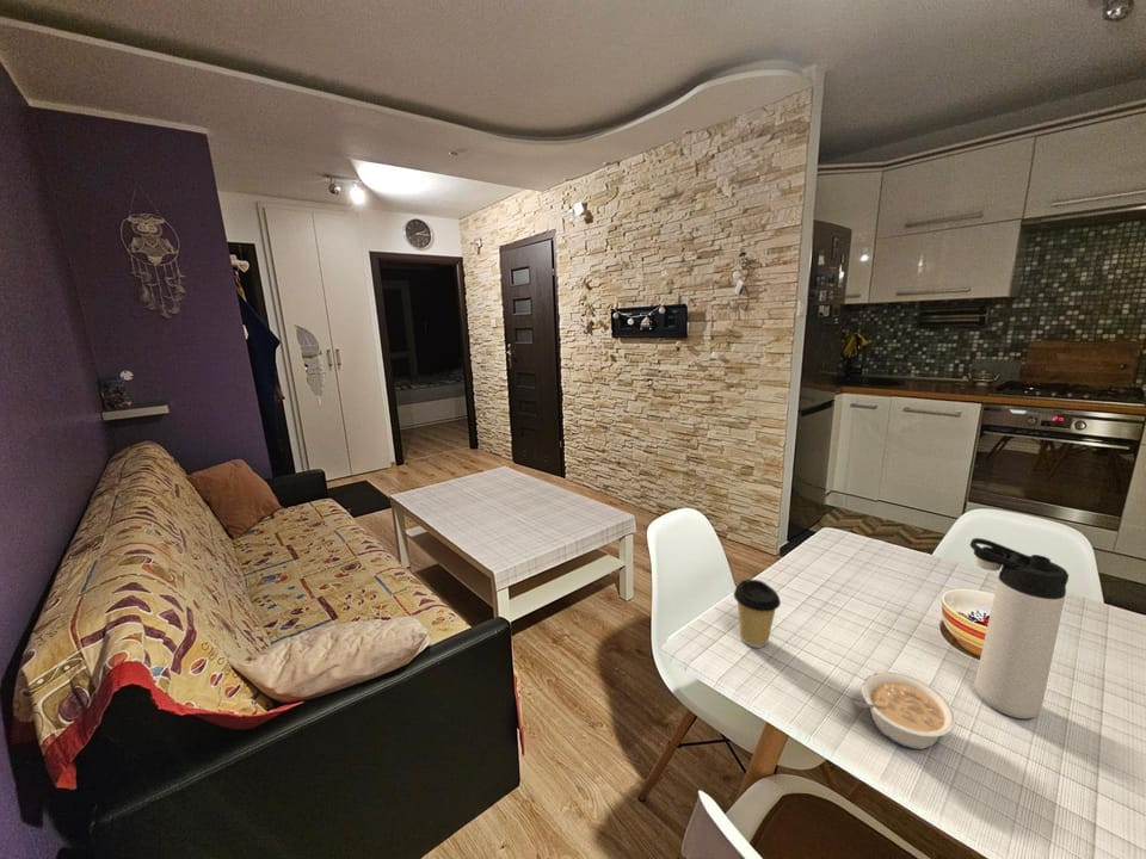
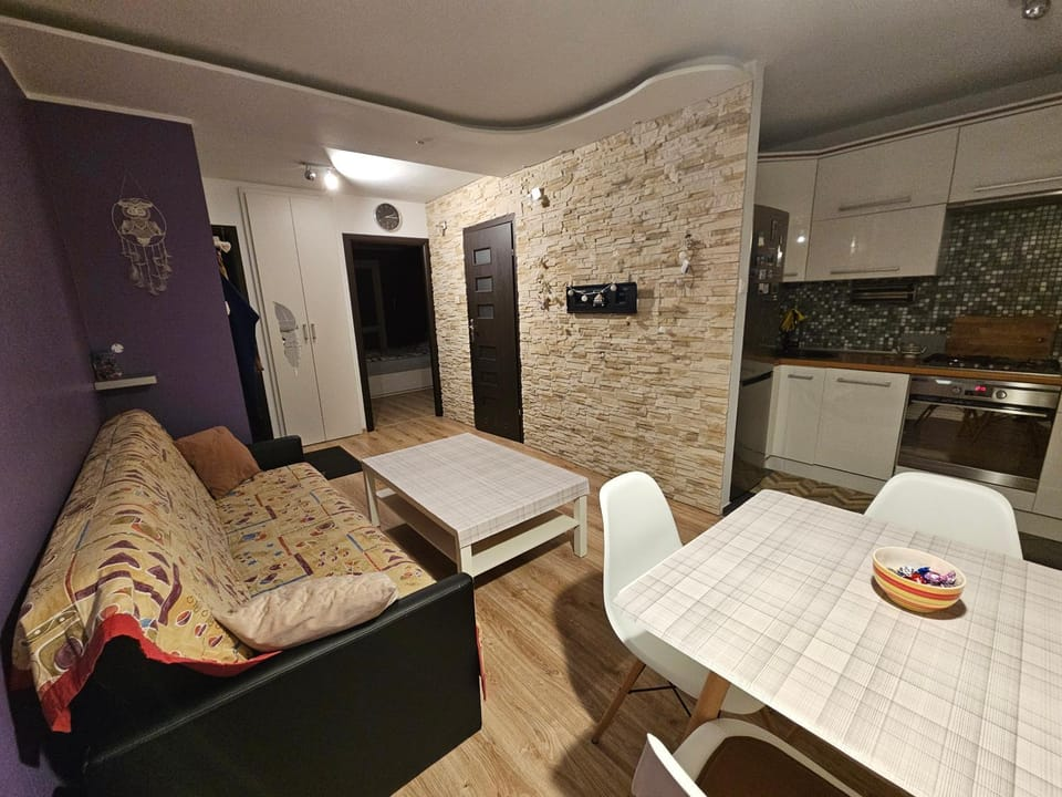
- legume (904, 712)
- thermos bottle (1004, 625)
- coffee cup (754, 614)
